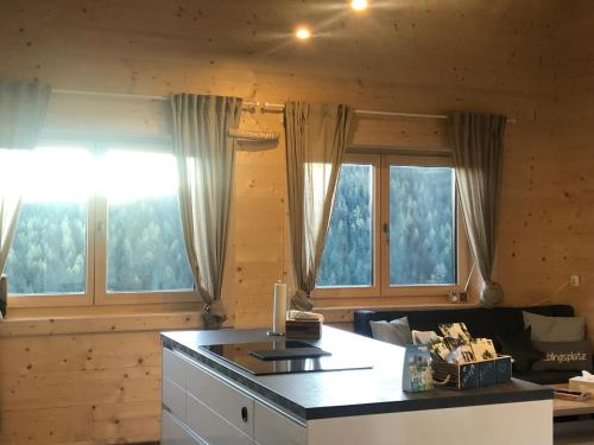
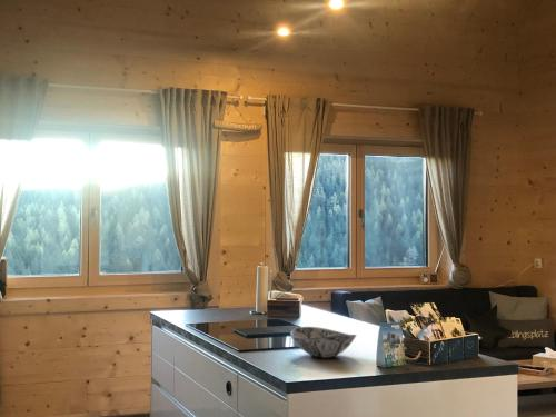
+ decorative bowl (322, 342)
